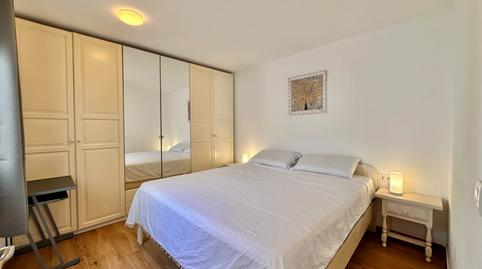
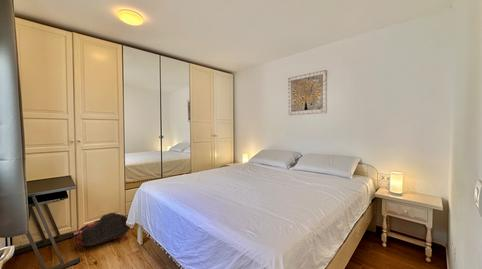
+ backpack (104, 228)
